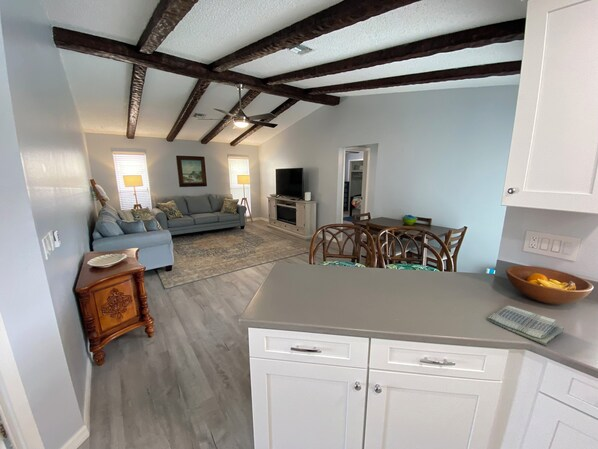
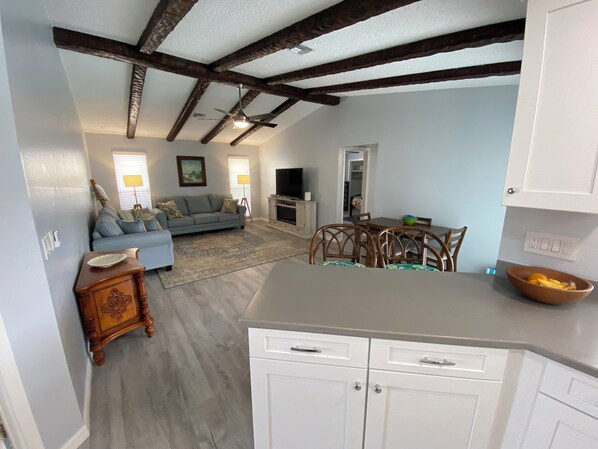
- dish towel (525, 322)
